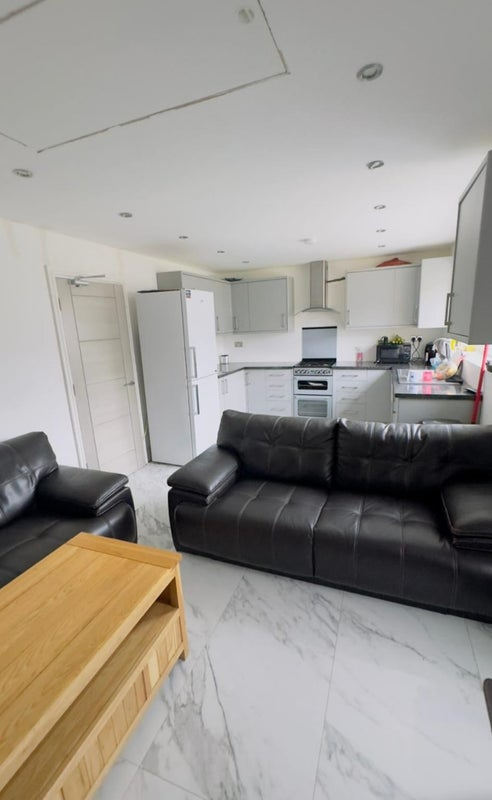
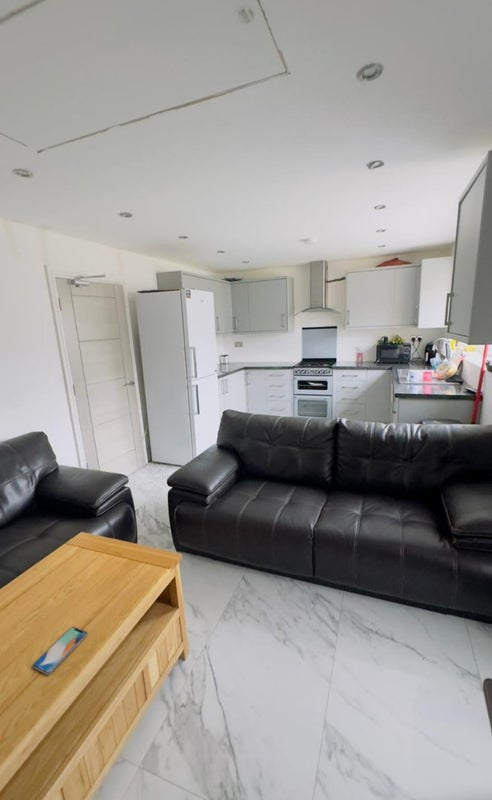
+ smartphone (61, 648)
